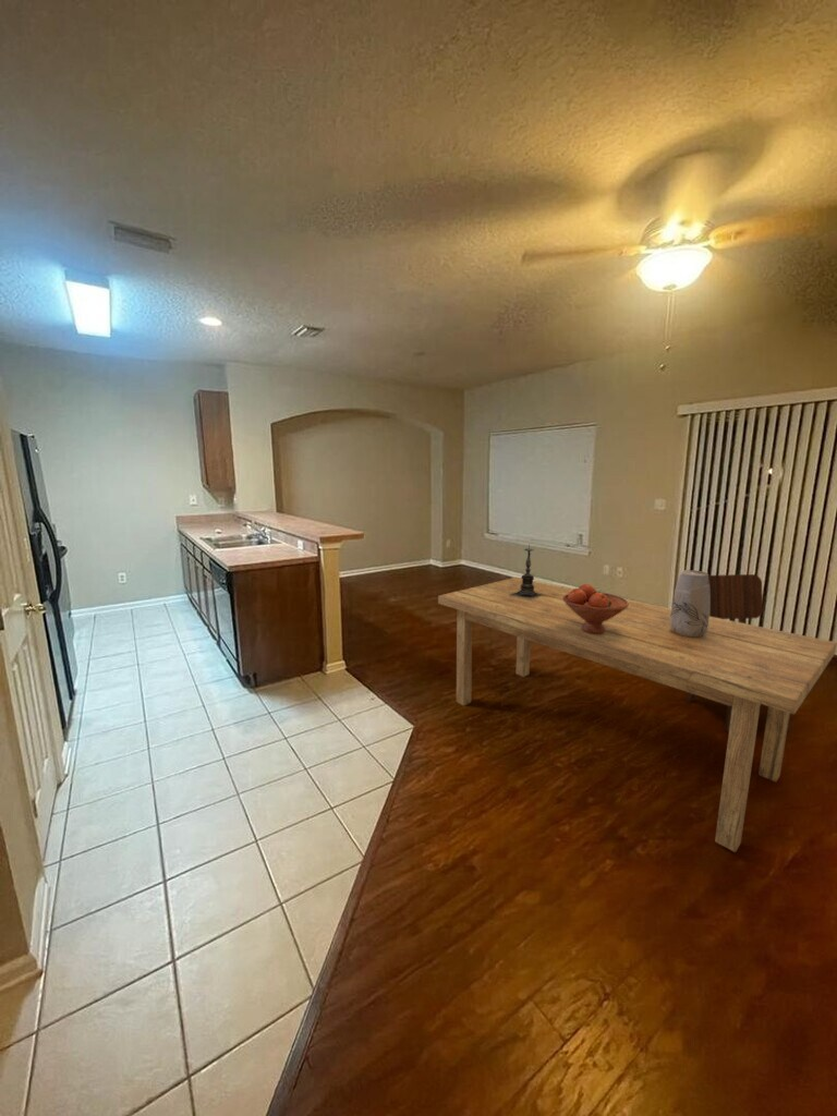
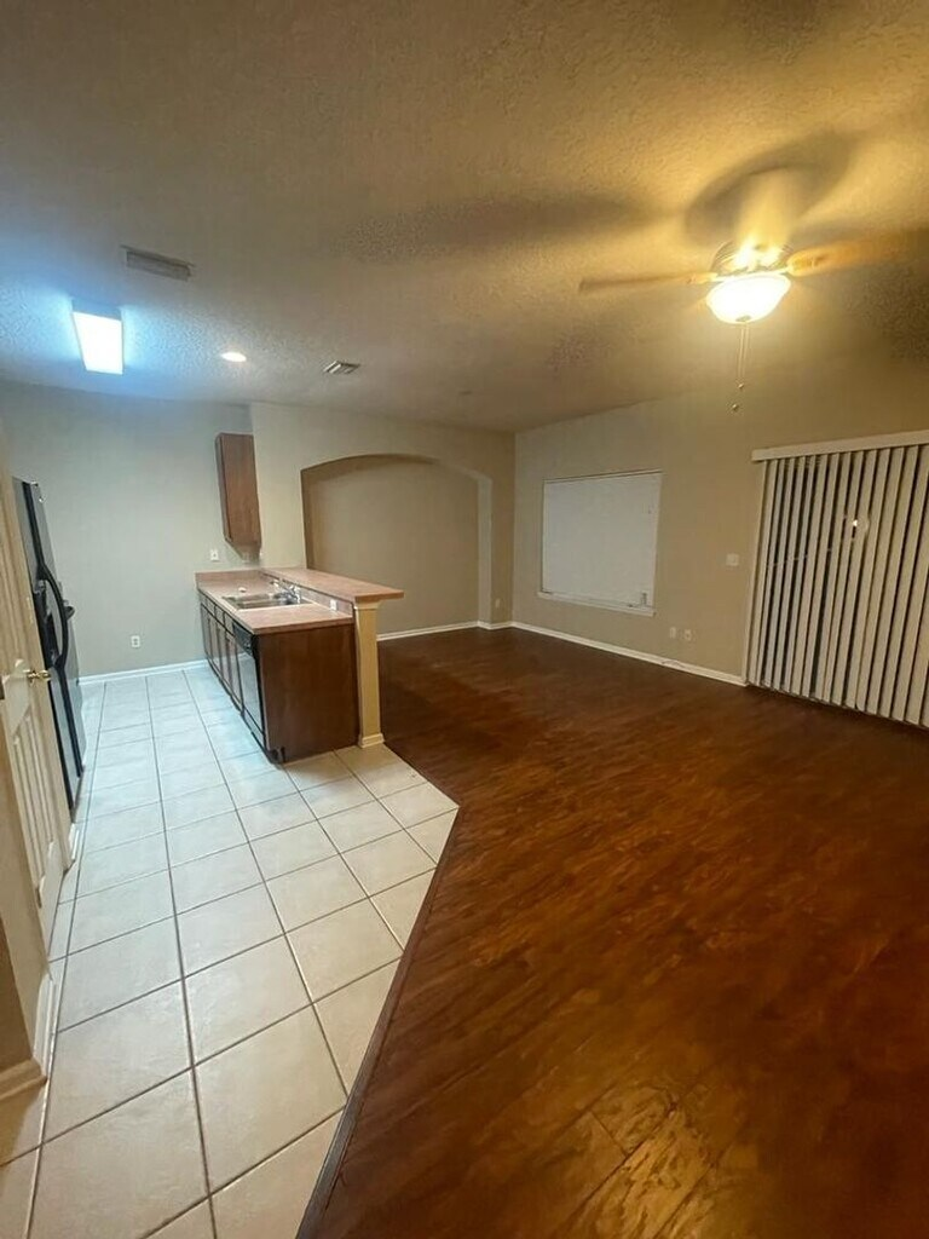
- dining table (603, 664)
- candle holder (527, 568)
- fruit bowl (594, 608)
- vase (690, 602)
- dining chair (743, 622)
